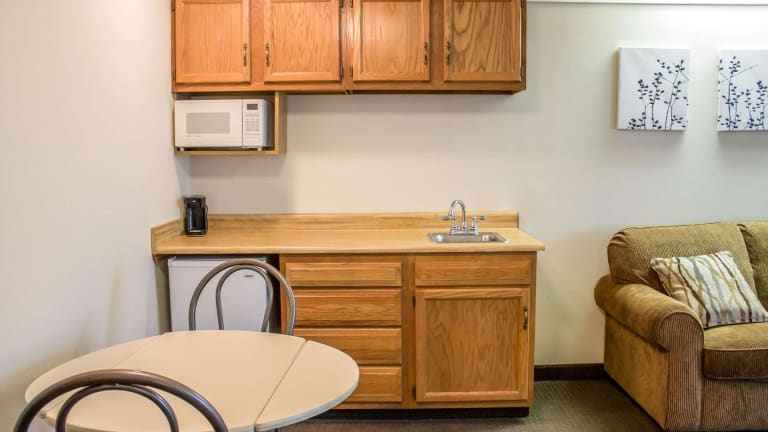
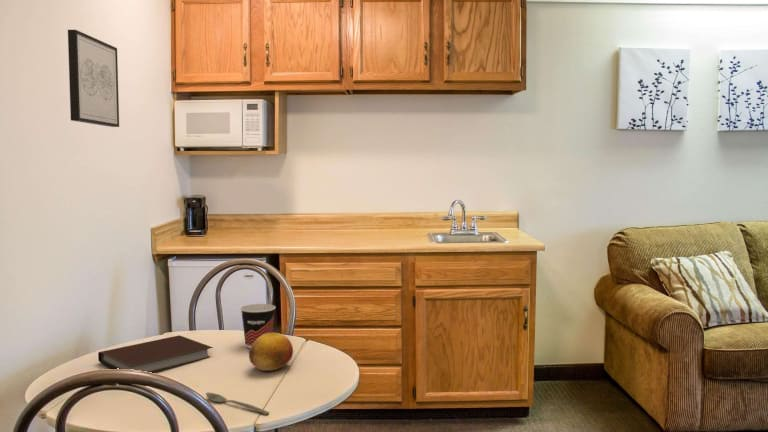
+ spoon (236, 403)
+ wall art (95, 81)
+ fruit (270, 350)
+ cup (258, 326)
+ notebook (156, 354)
